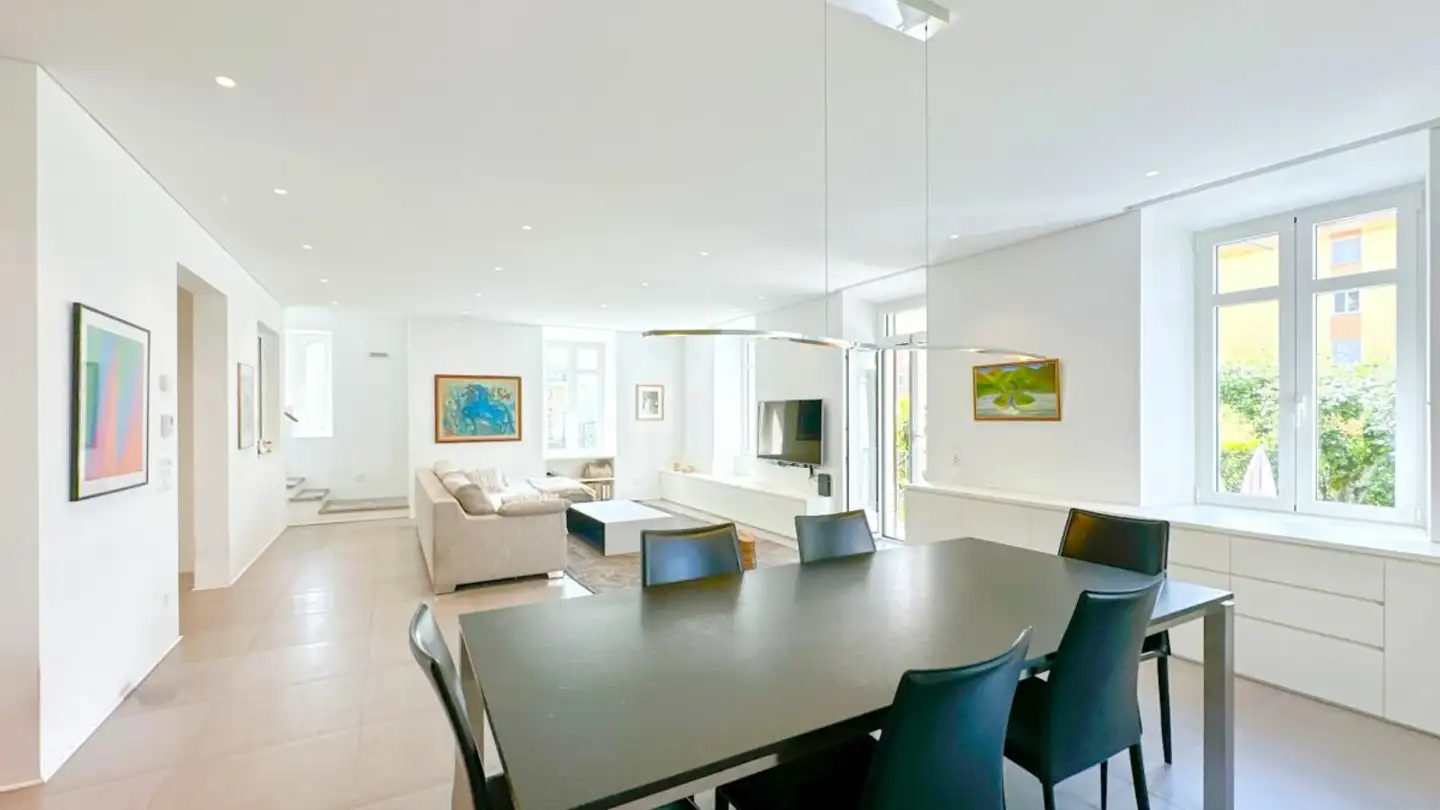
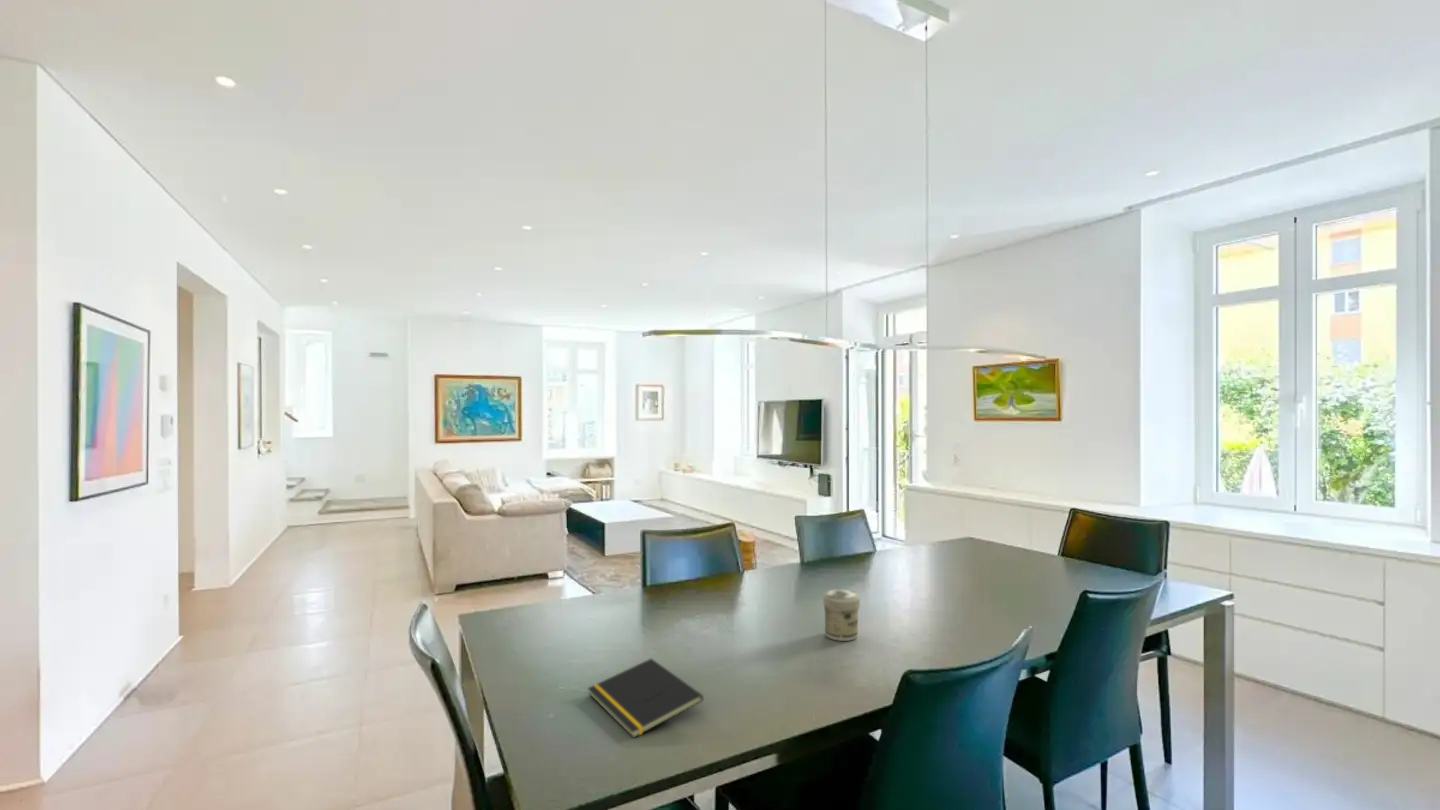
+ jar (841, 614)
+ notepad (643, 694)
